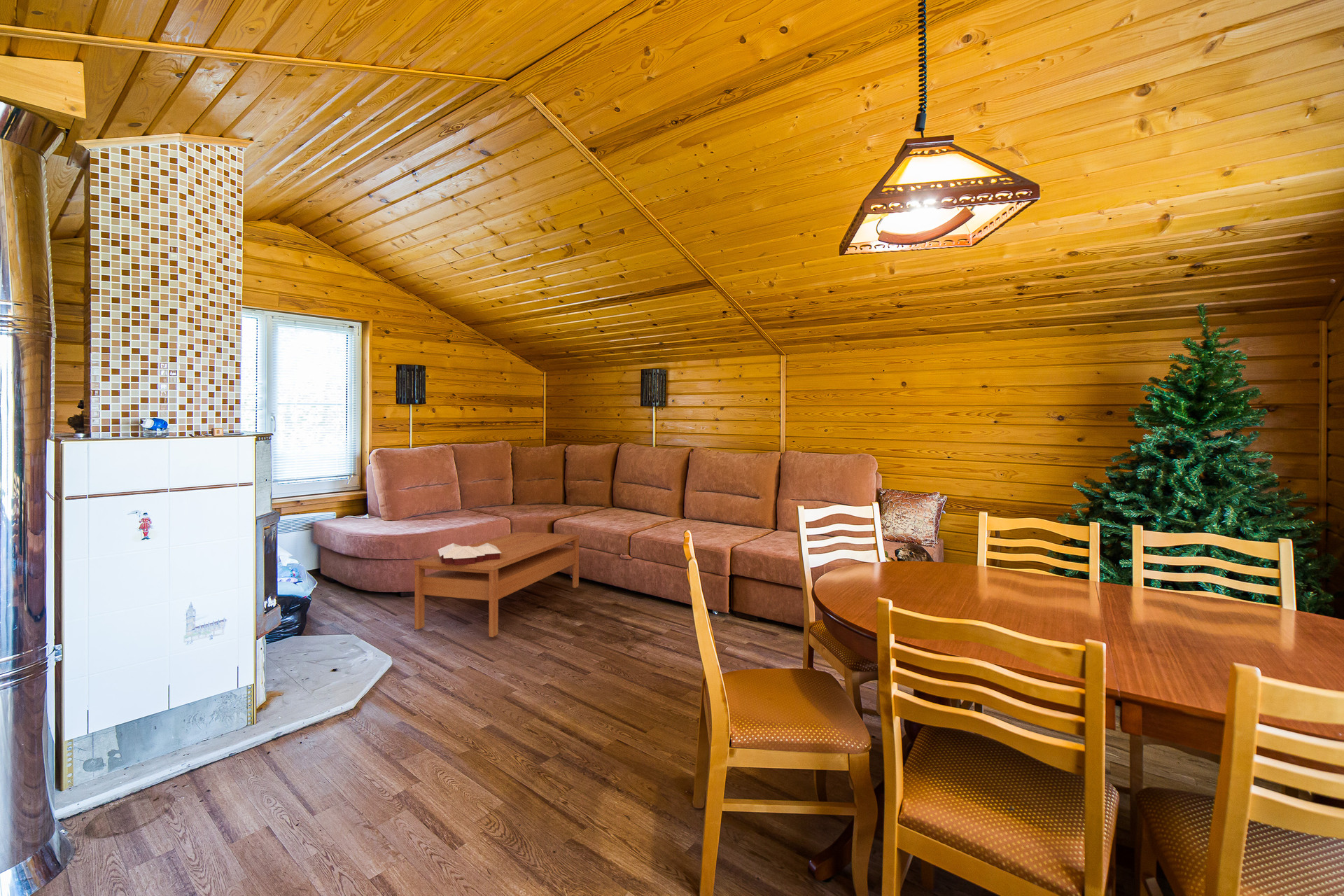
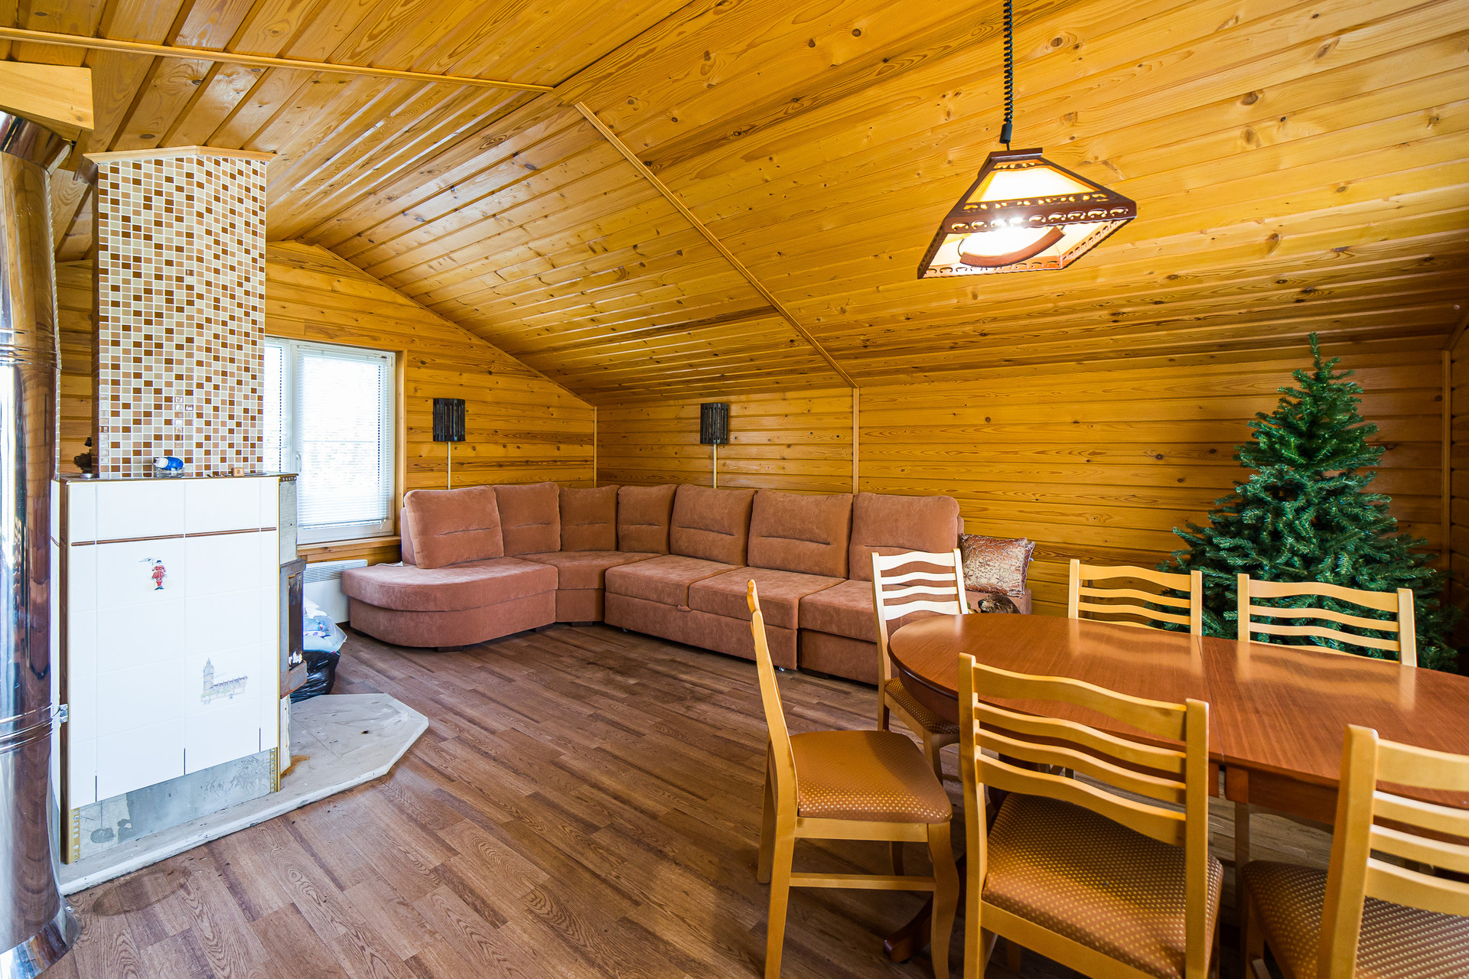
- books (470, 551)
- coffee table (507, 575)
